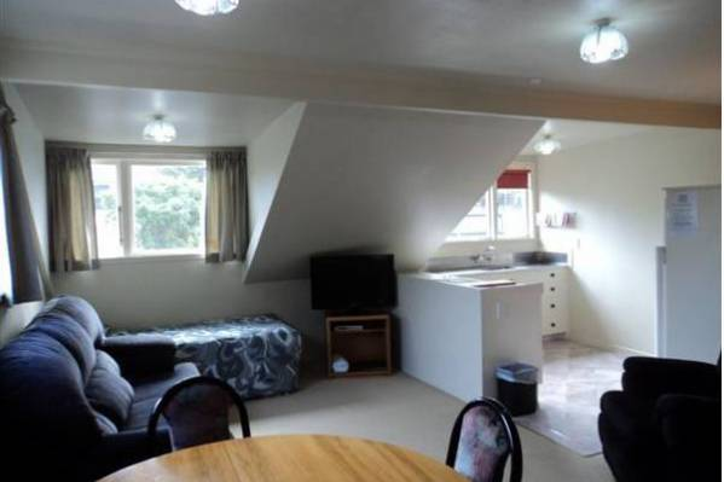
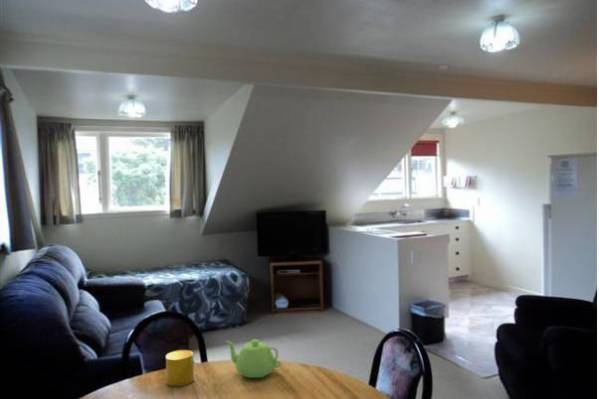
+ cup (180, 367)
+ teapot (252, 356)
